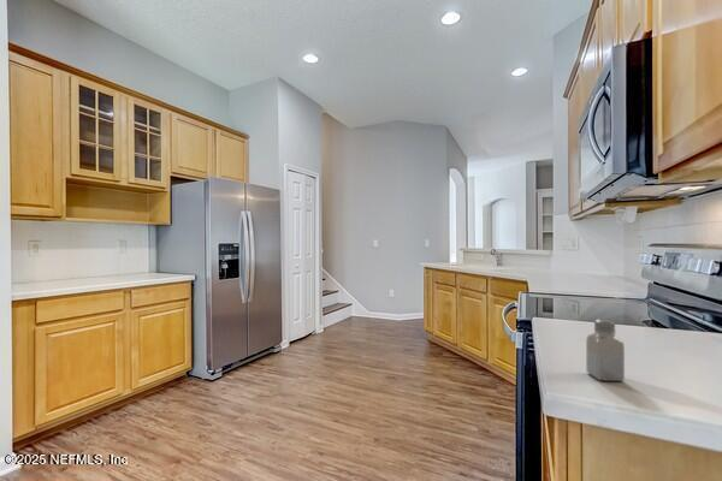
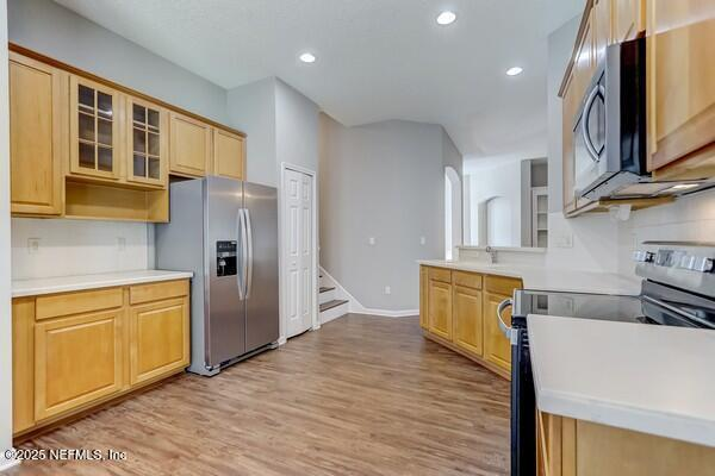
- saltshaker (604, 348)
